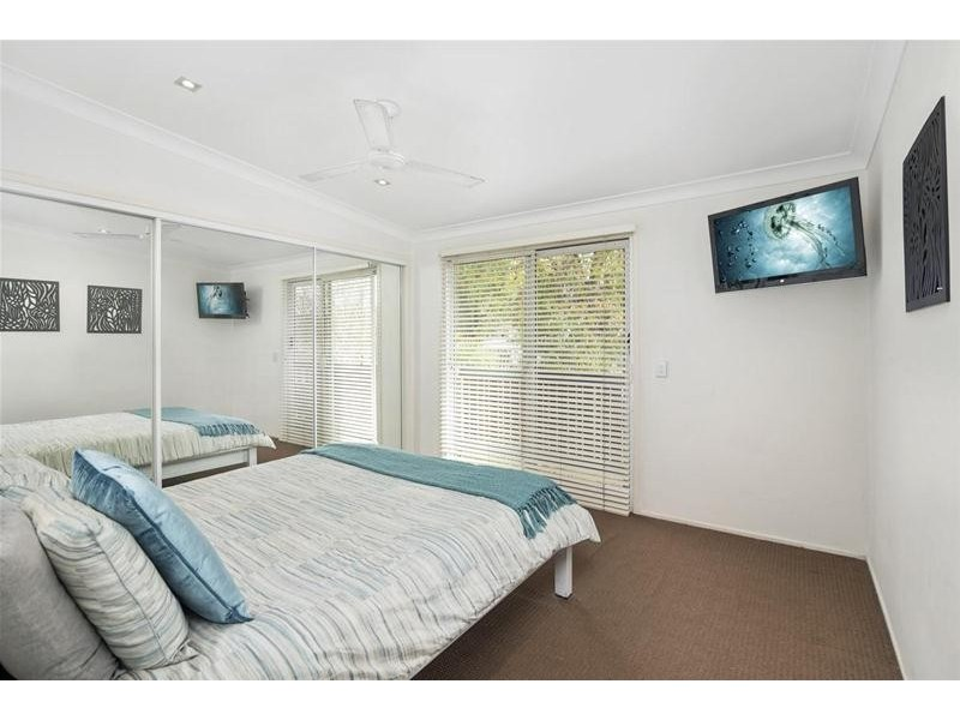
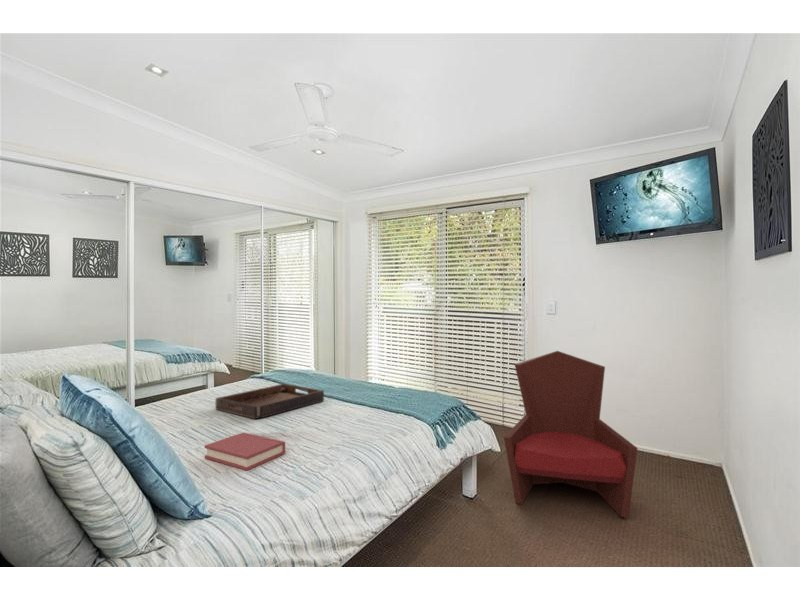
+ hardback book (245, 449)
+ armchair (562, 421)
+ serving tray (271, 399)
